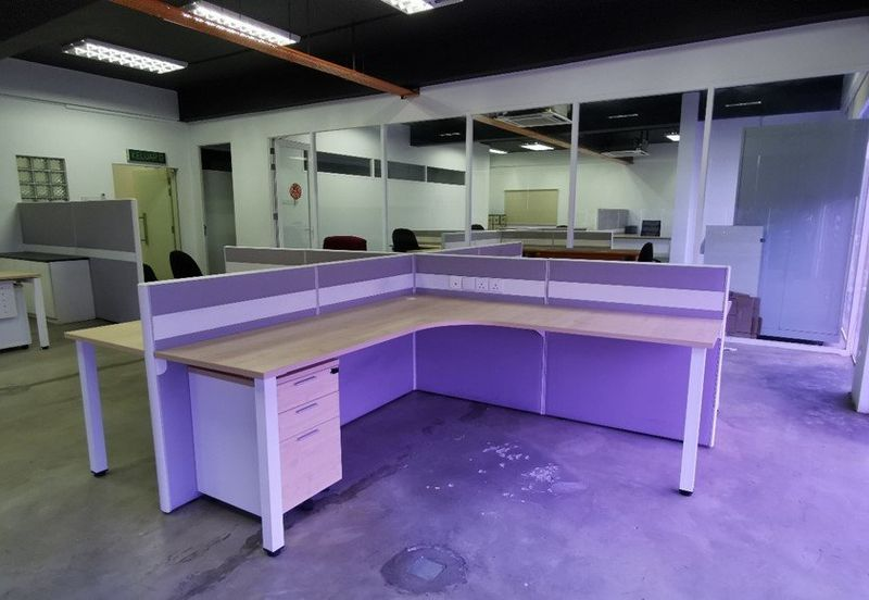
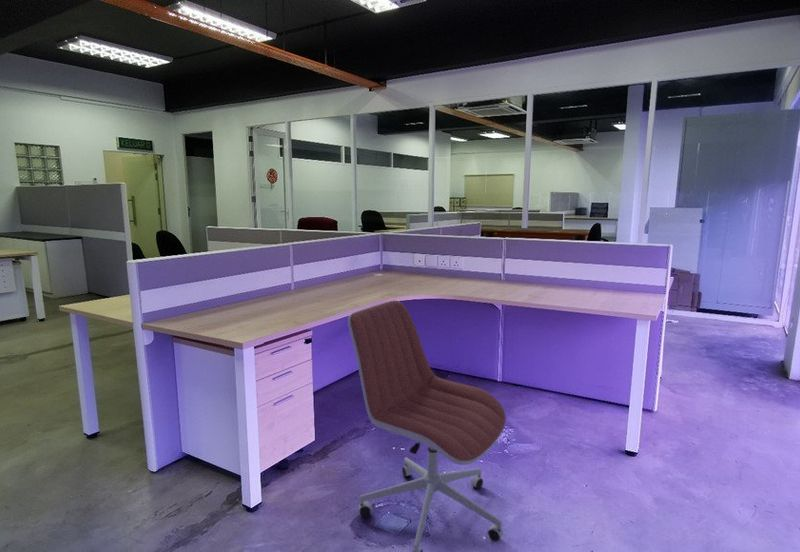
+ office chair (430, 416)
